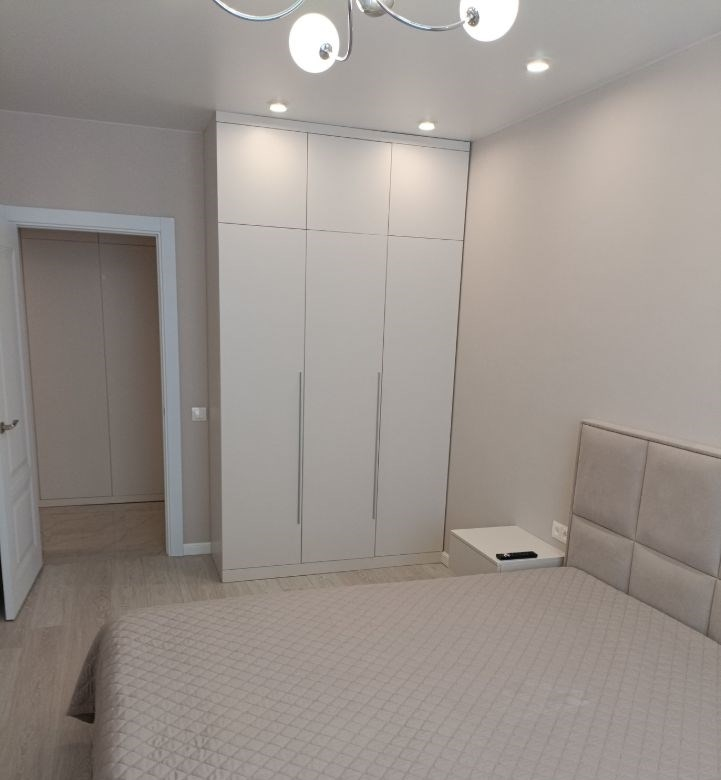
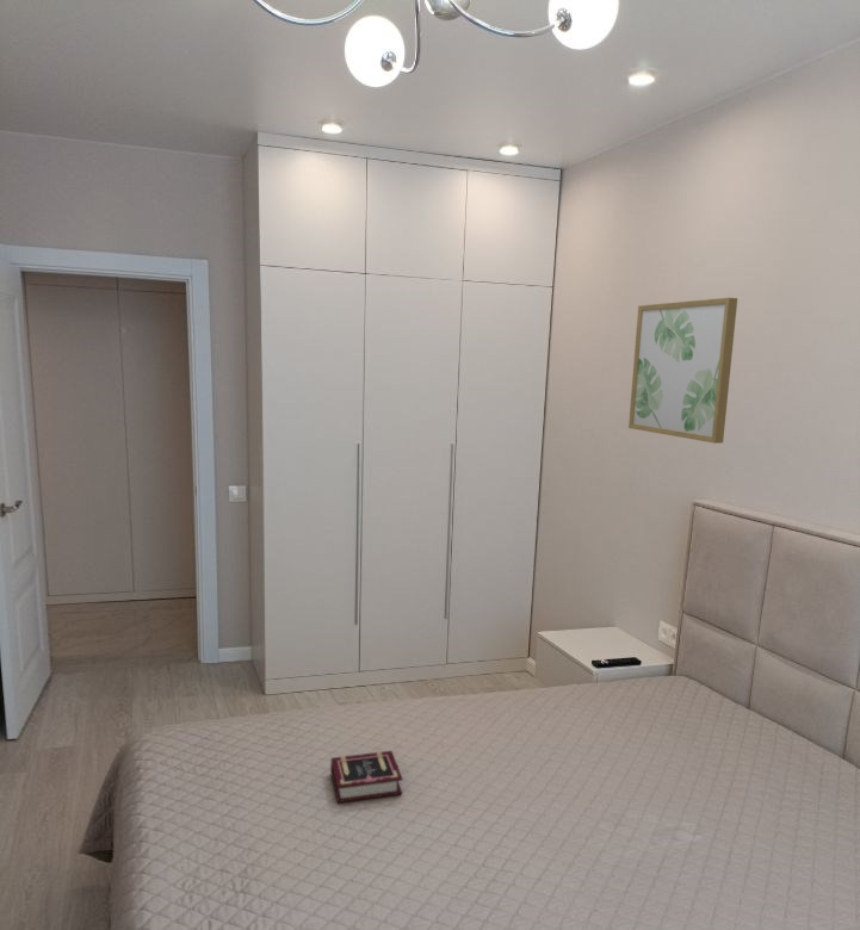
+ book (365, 774)
+ wall art (678, 368)
